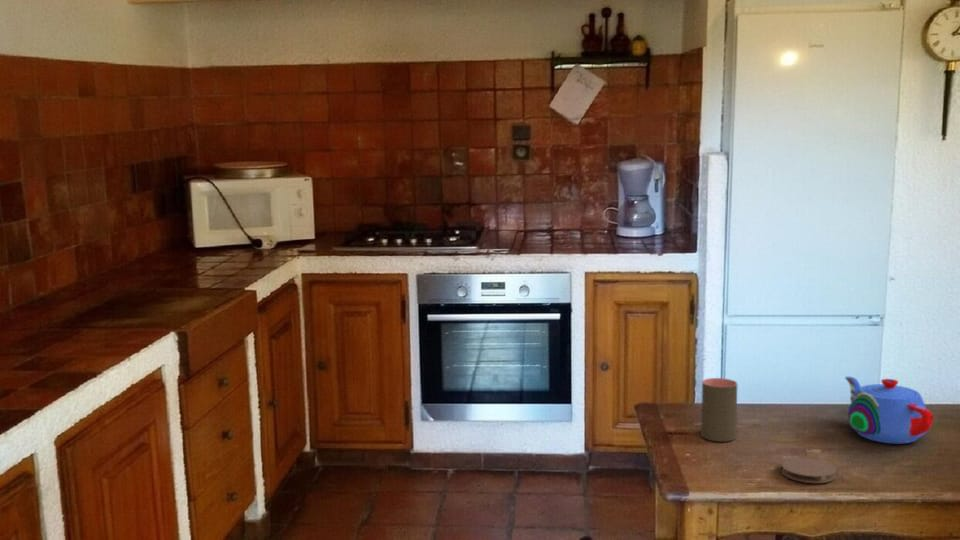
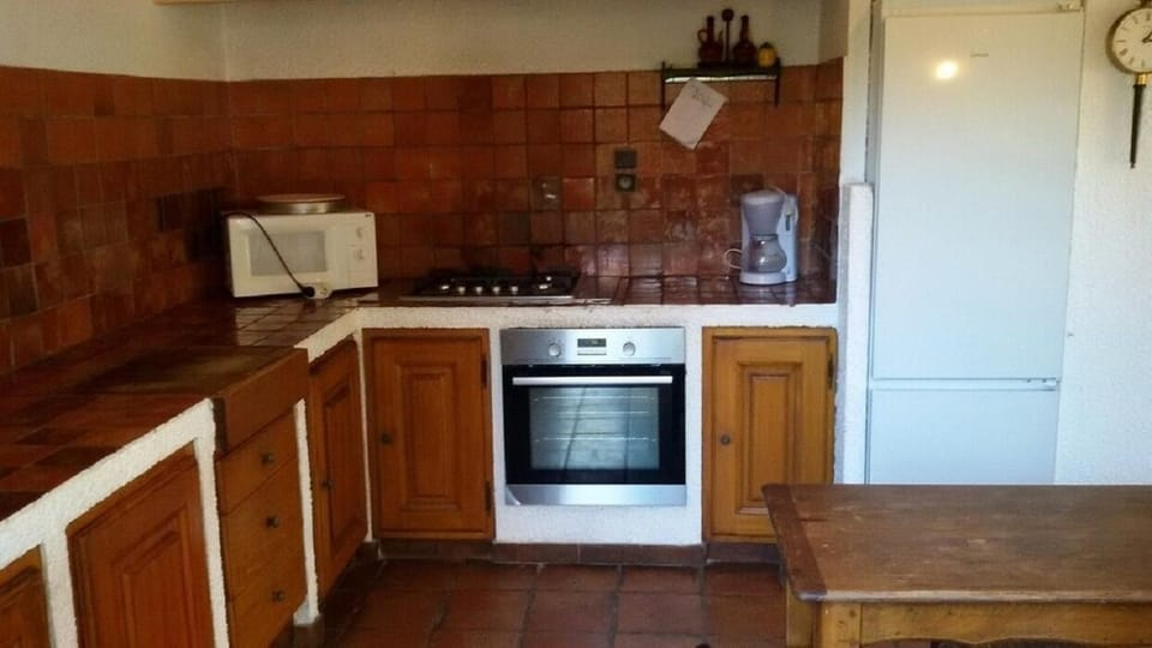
- coaster (808, 470)
- teapot (885, 407)
- cup (719, 409)
